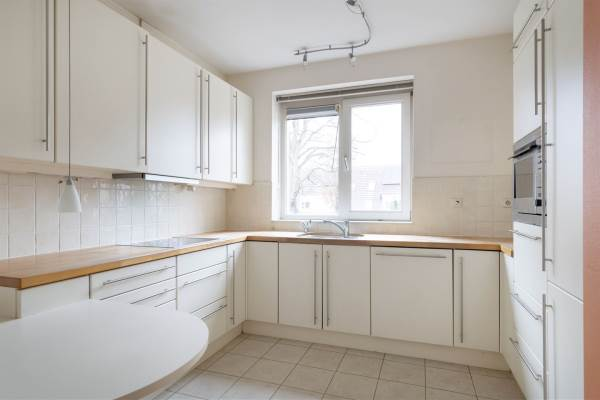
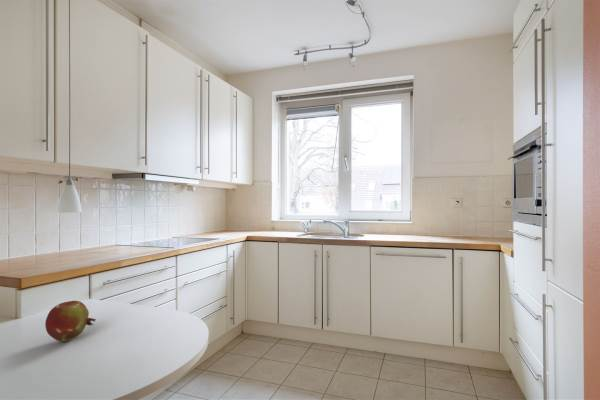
+ fruit (71, 320)
